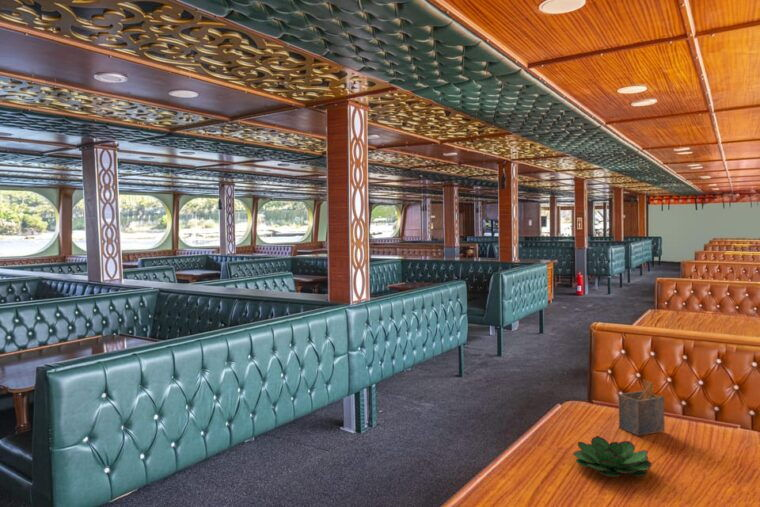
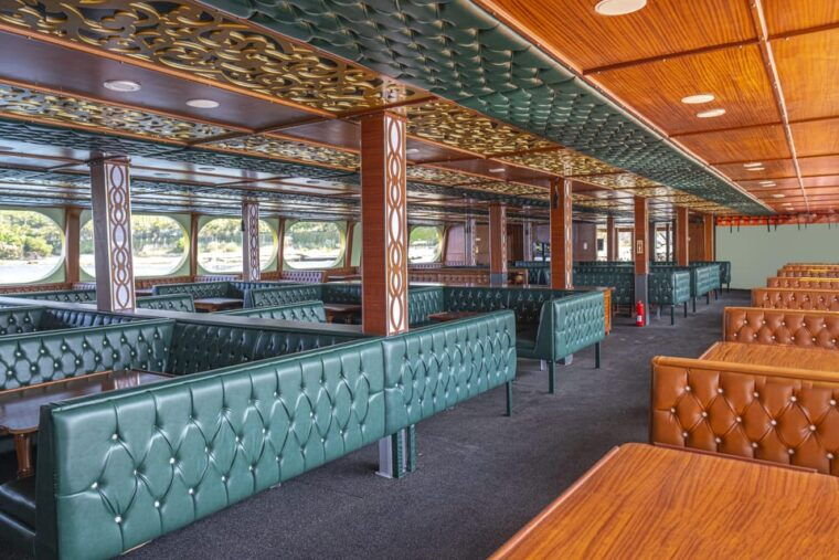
- succulent plant (611, 456)
- napkin holder (641, 406)
